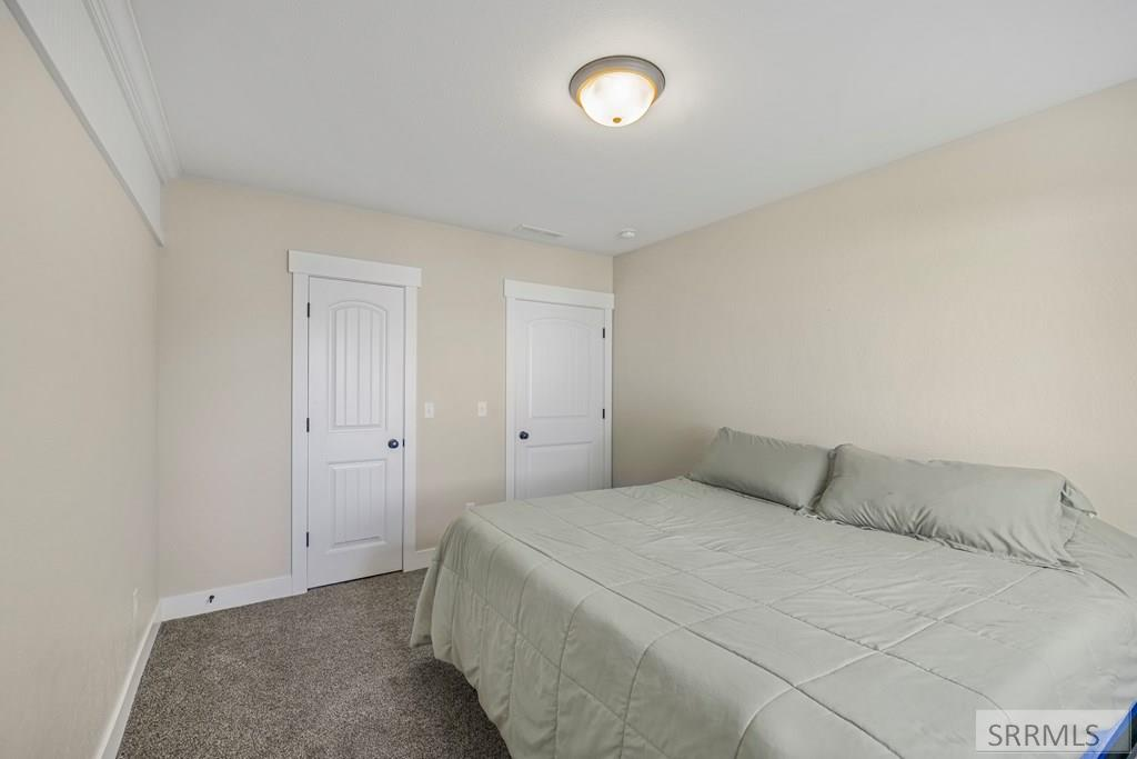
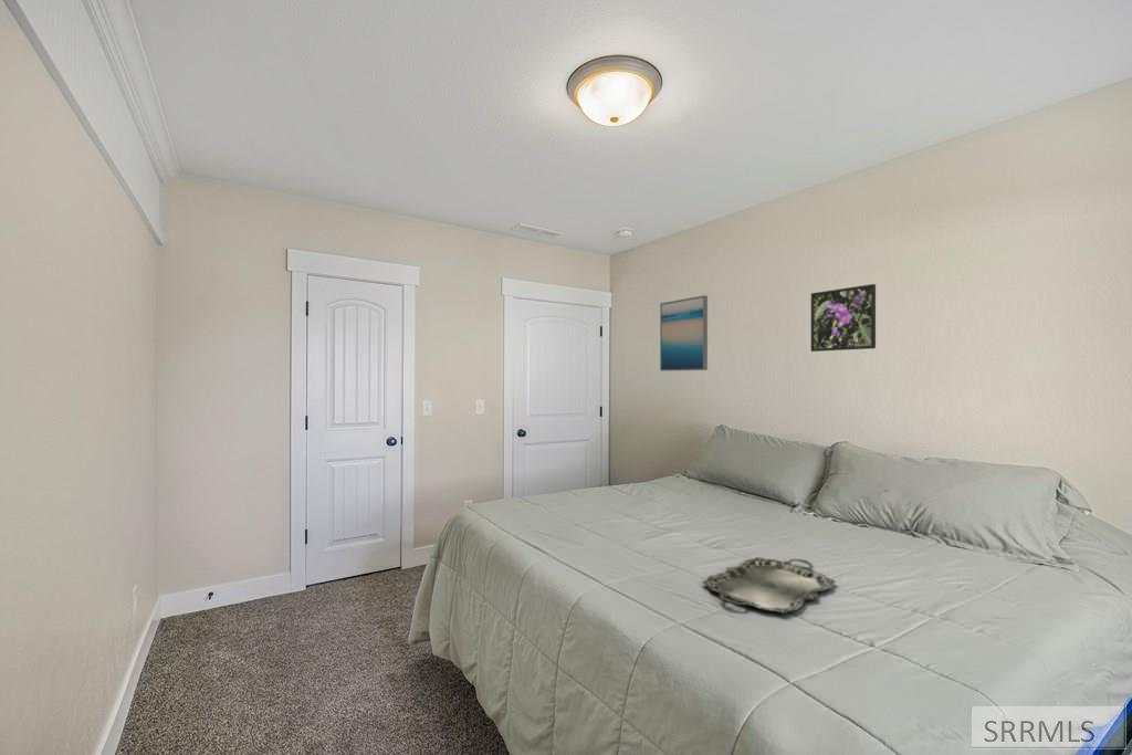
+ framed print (841, 319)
+ wall art (682, 335)
+ serving tray (768, 581)
